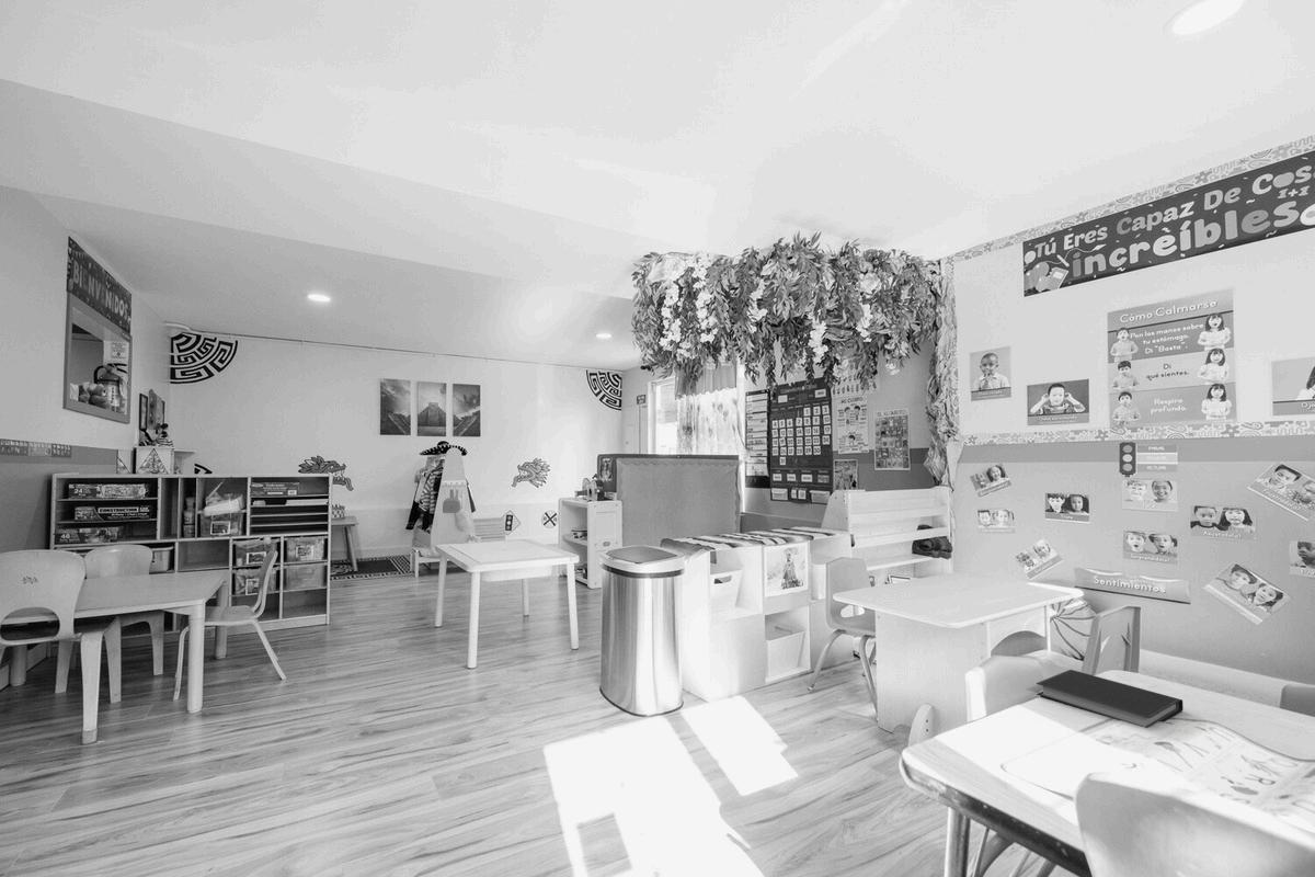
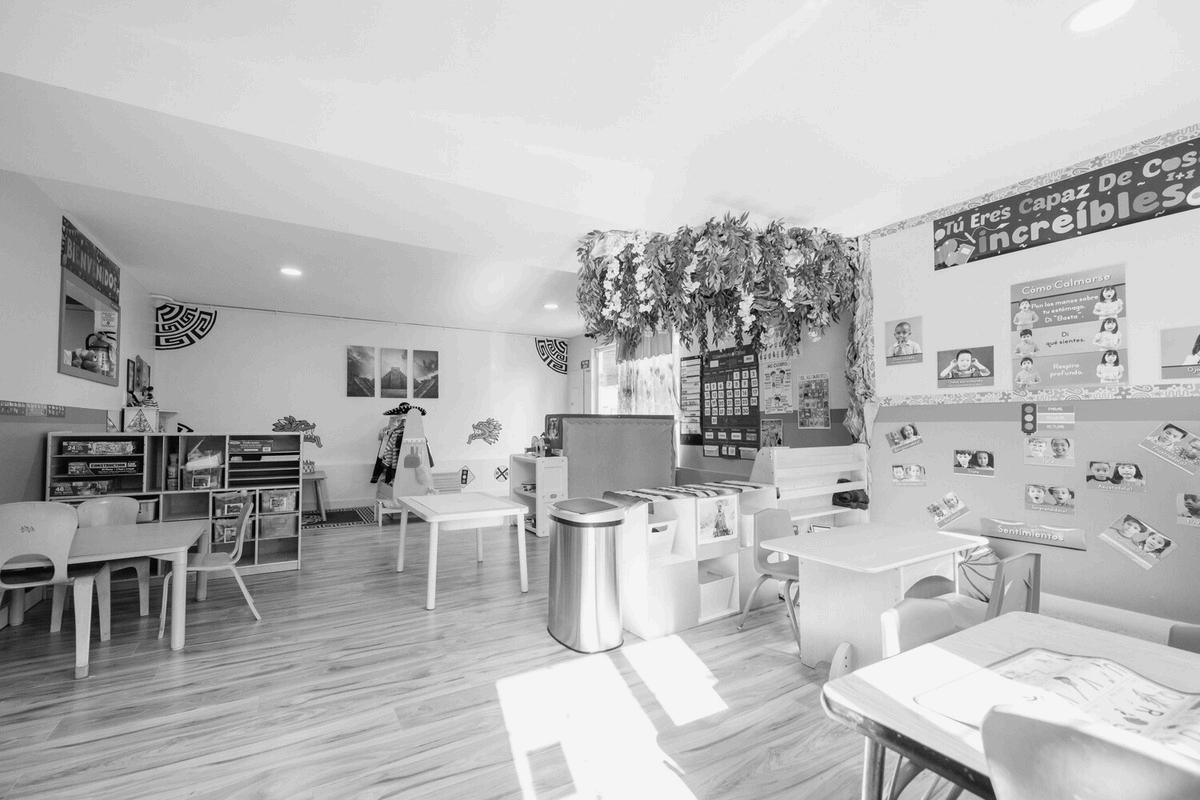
- notebook (1107, 696)
